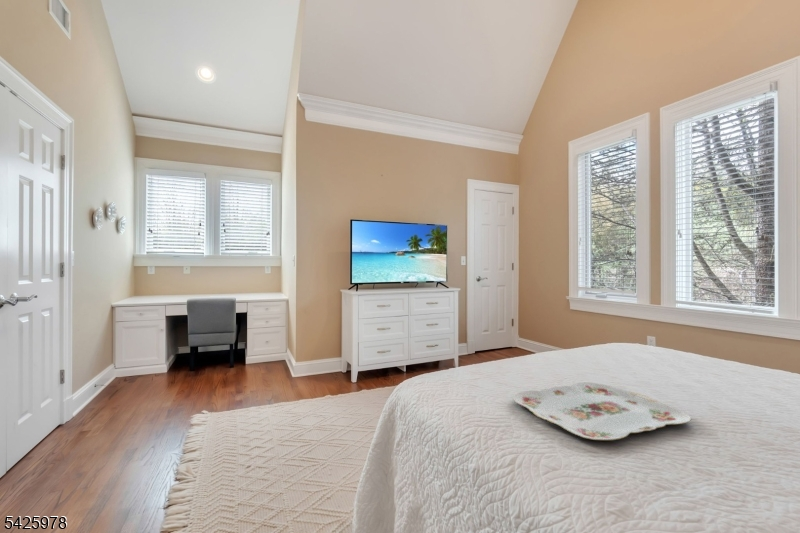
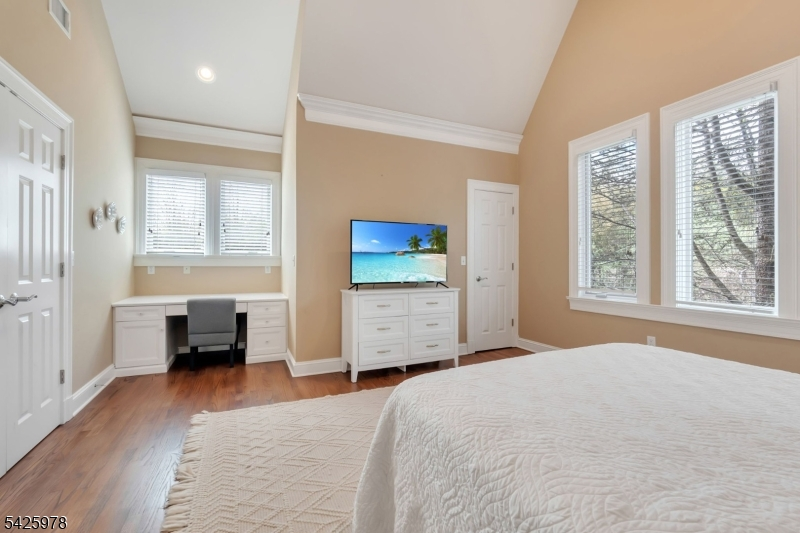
- serving tray (595, 407)
